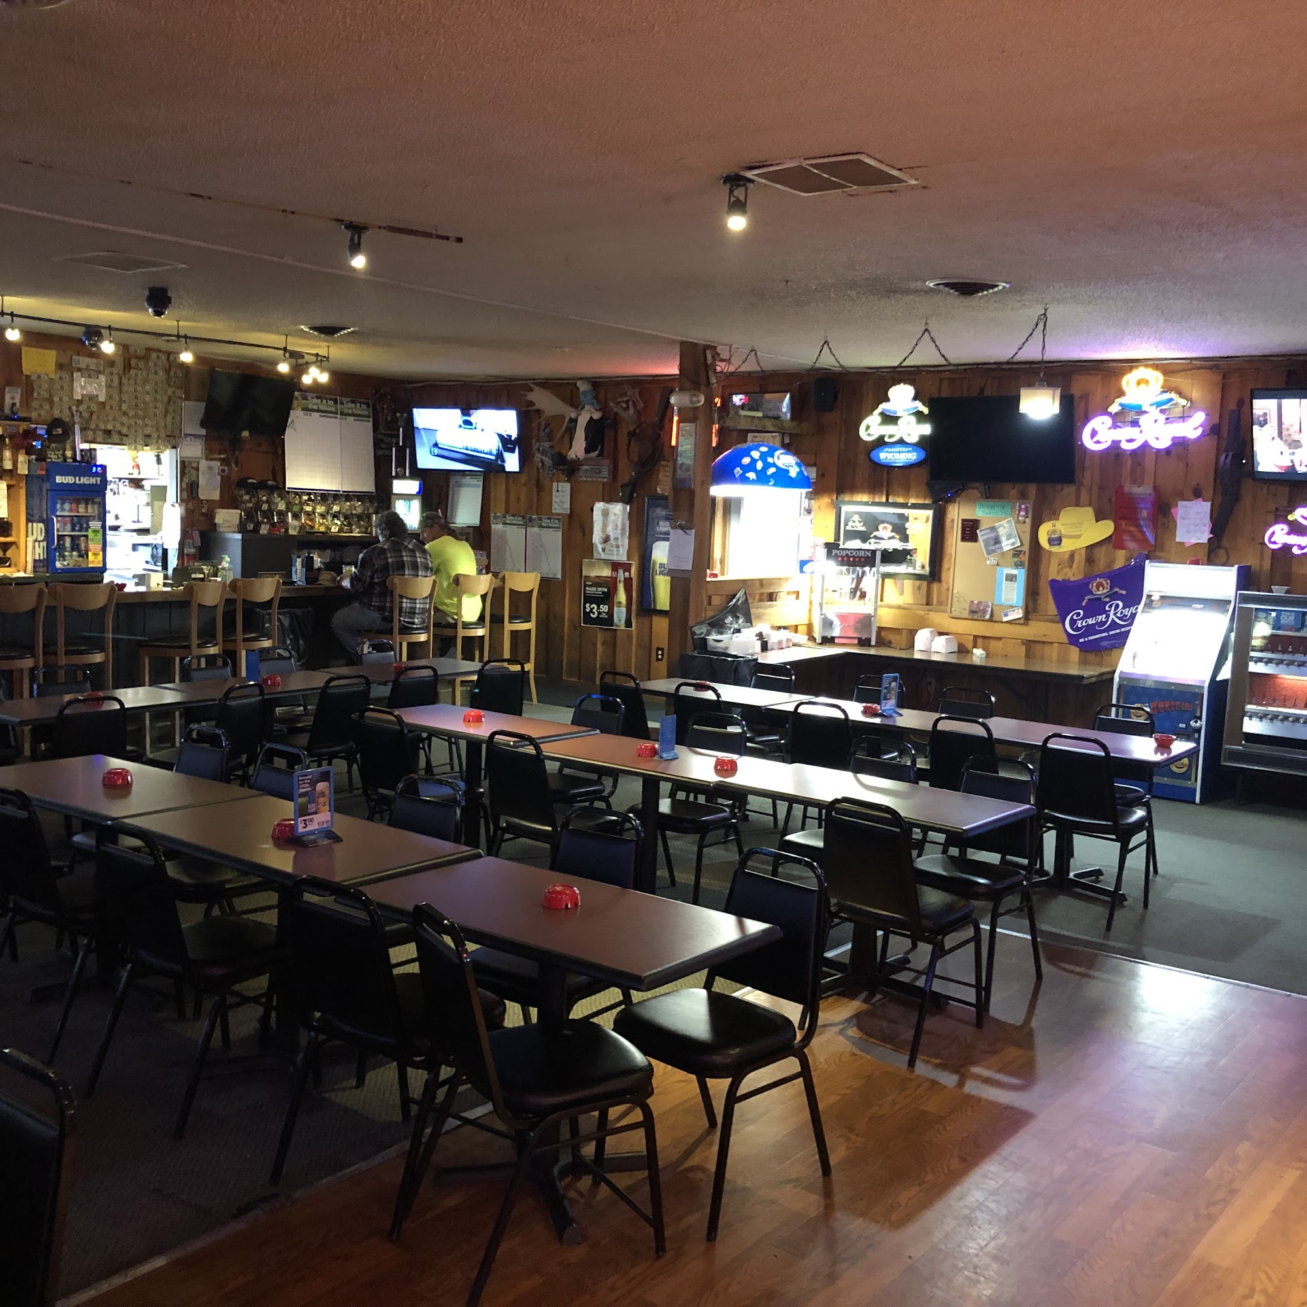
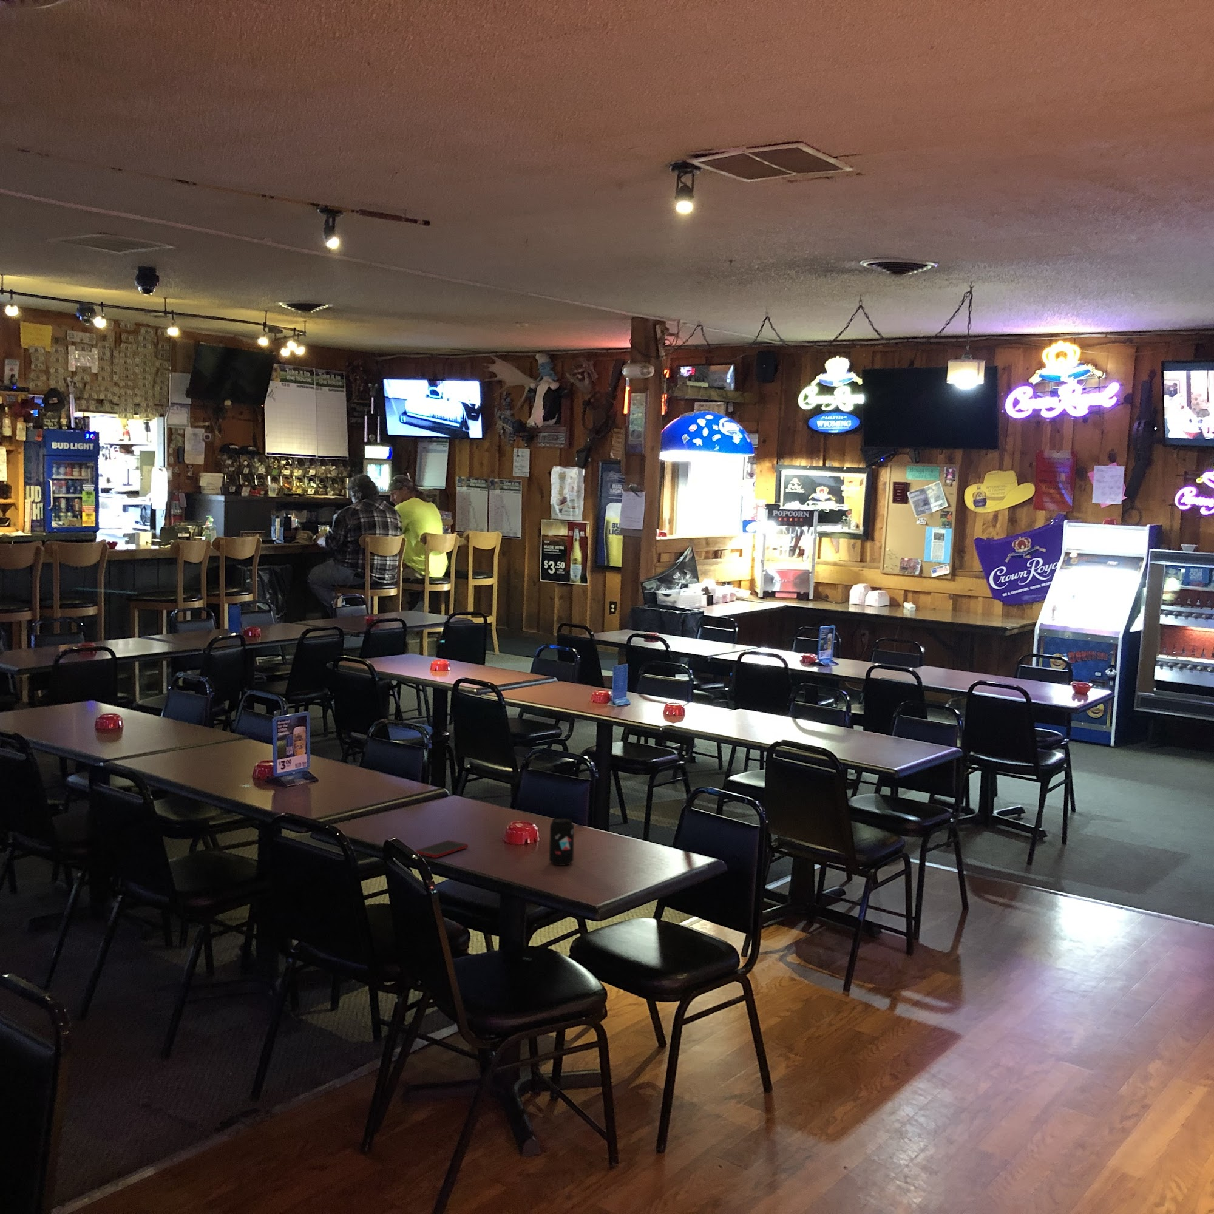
+ cell phone (441, 848)
+ beverage can (561, 842)
